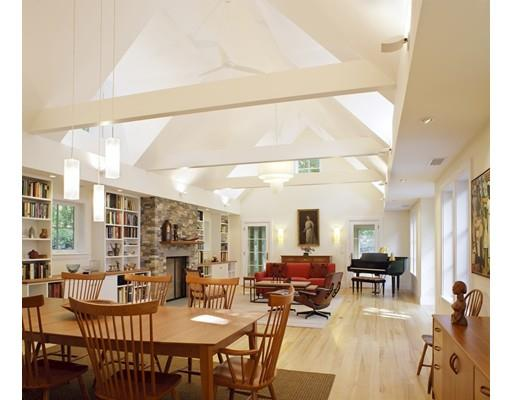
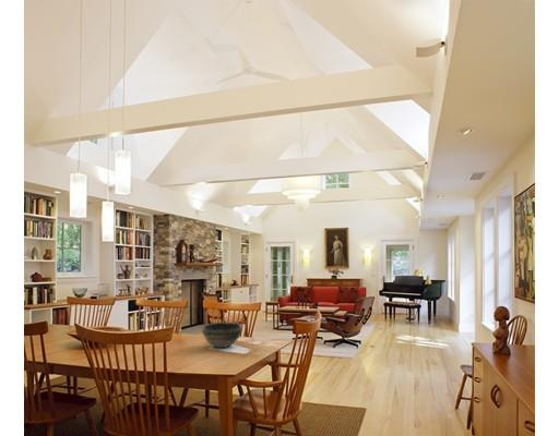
+ bowl (222, 336)
